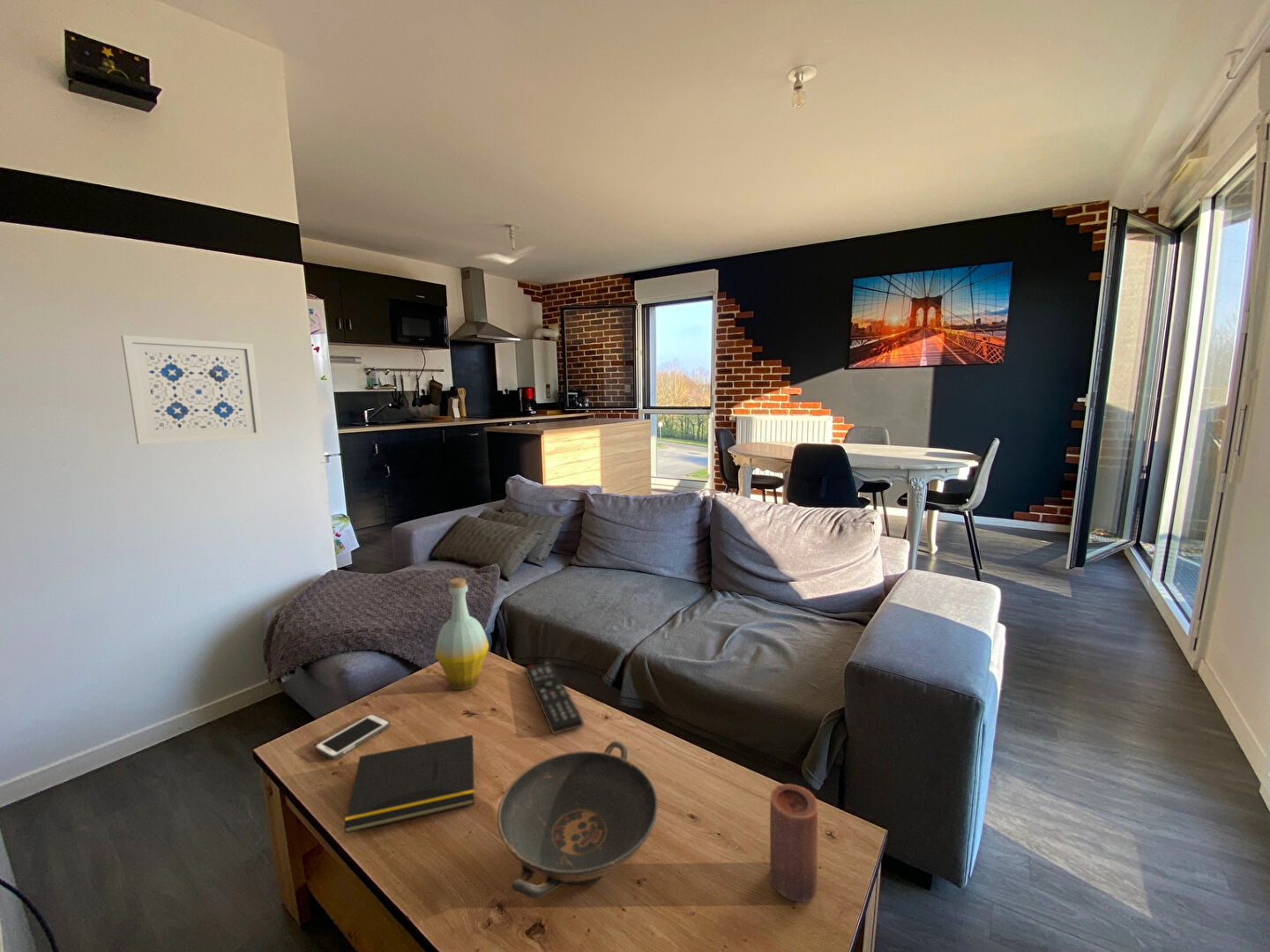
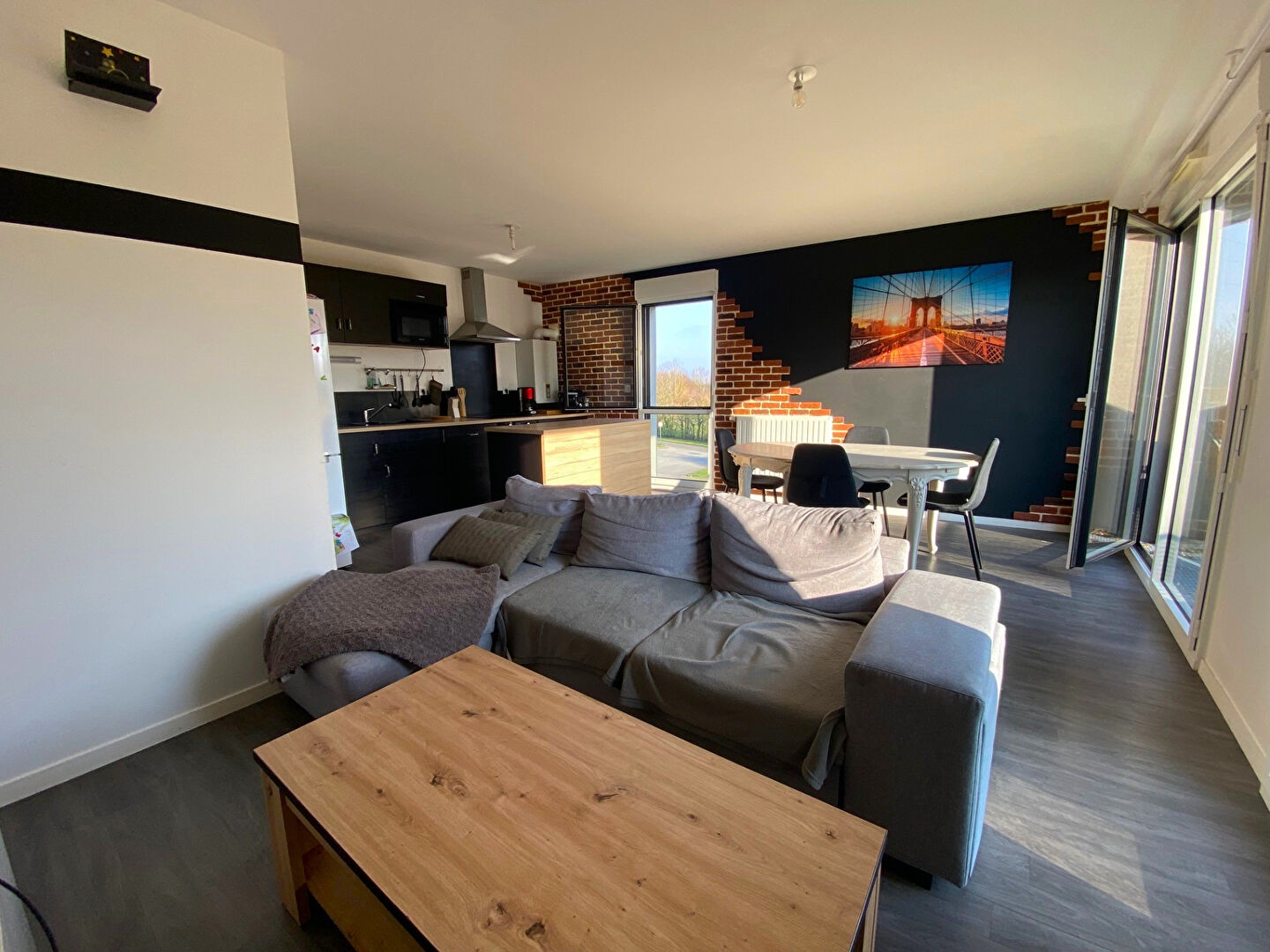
- remote control (551, 692)
- bottle (460, 632)
- notepad (415, 778)
- wall art (198, 390)
- cell phone (354, 735)
- decorative bowl (579, 829)
- candle (793, 841)
